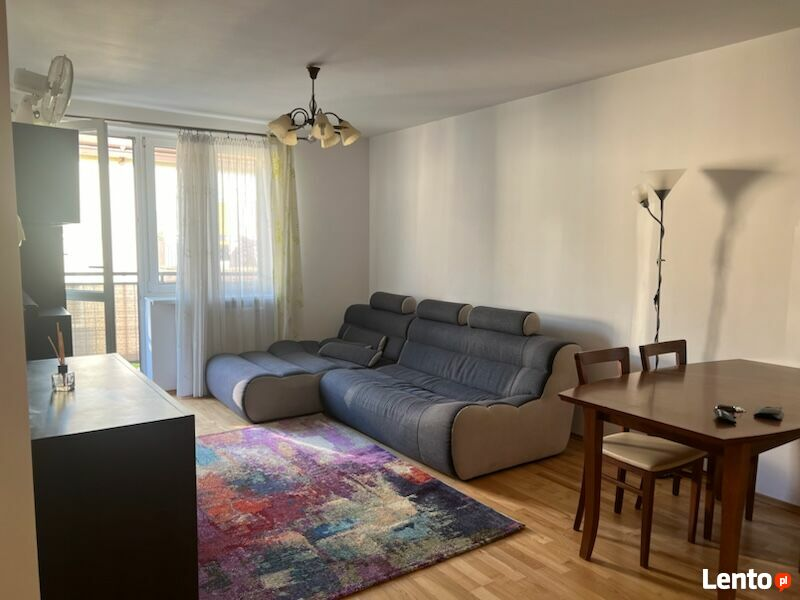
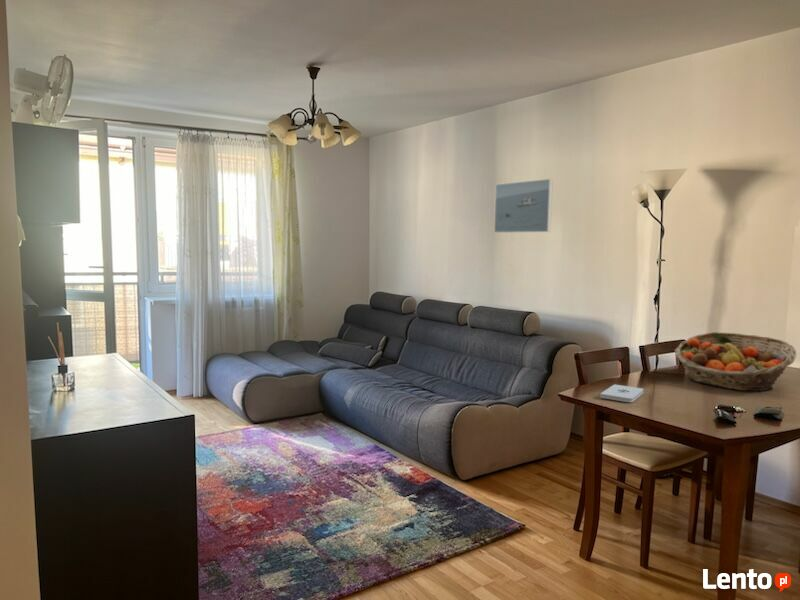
+ fruit basket (732, 359)
+ notepad (622, 393)
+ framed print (521, 207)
